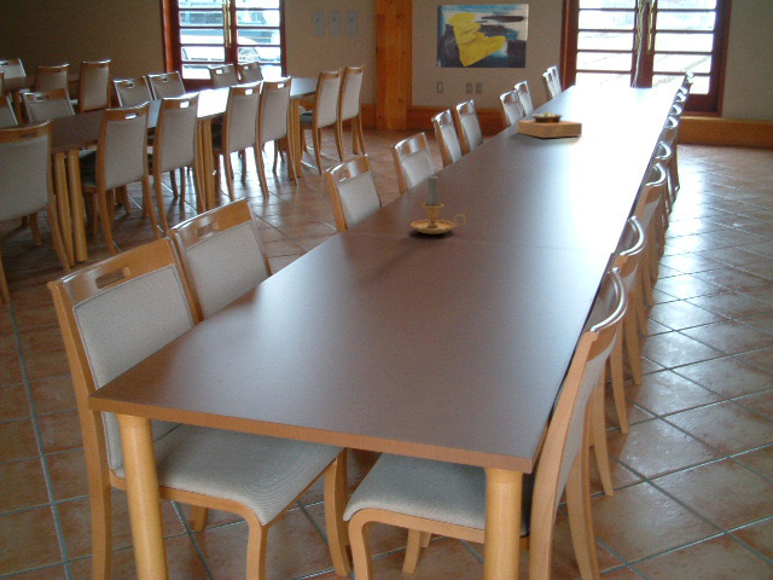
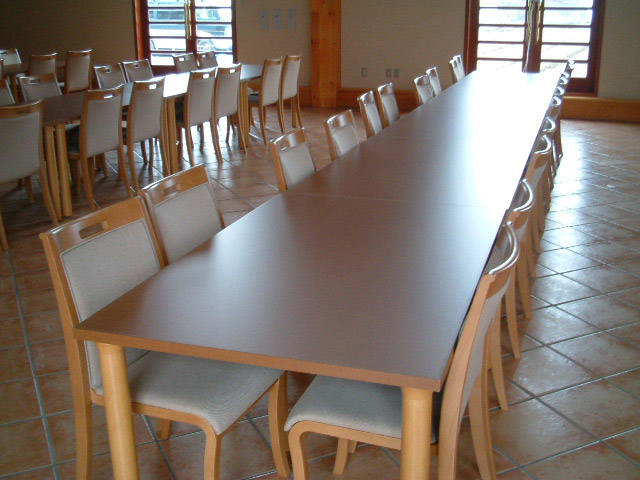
- wall art (481, 36)
- candle (437, 203)
- bowl (550, 122)
